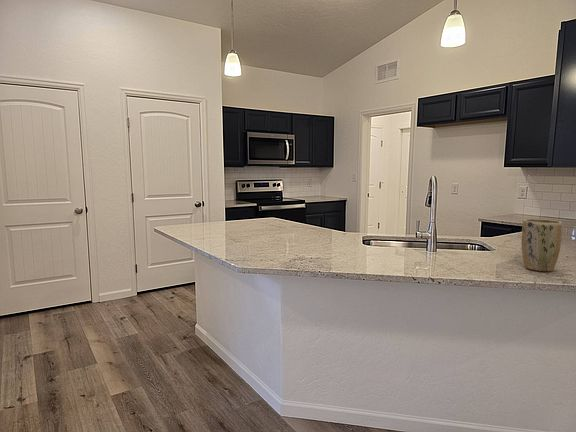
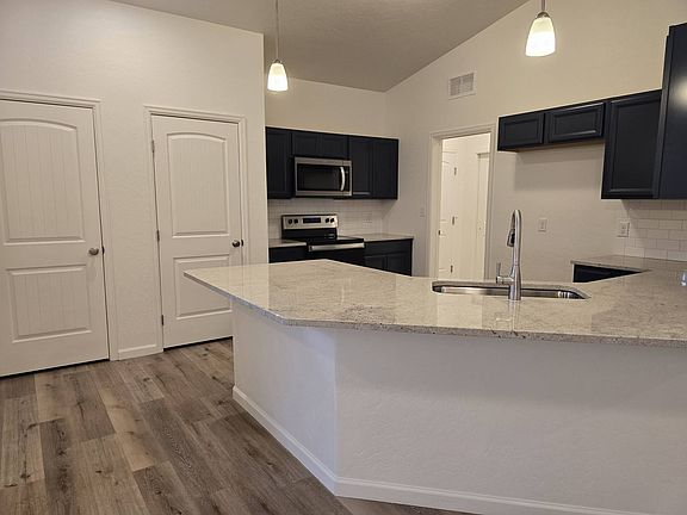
- plant pot (540, 244)
